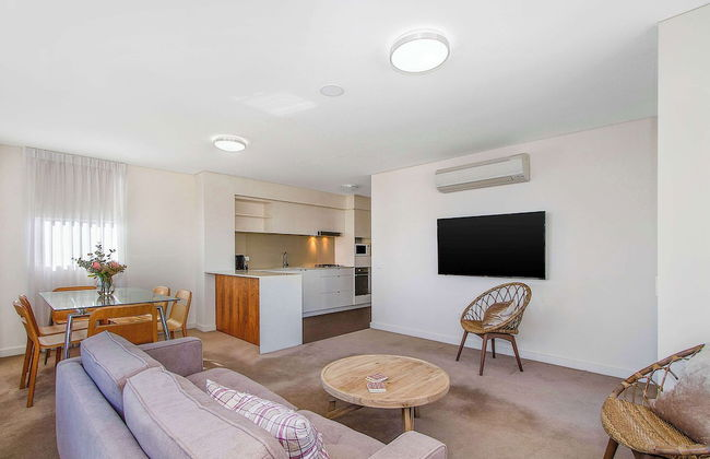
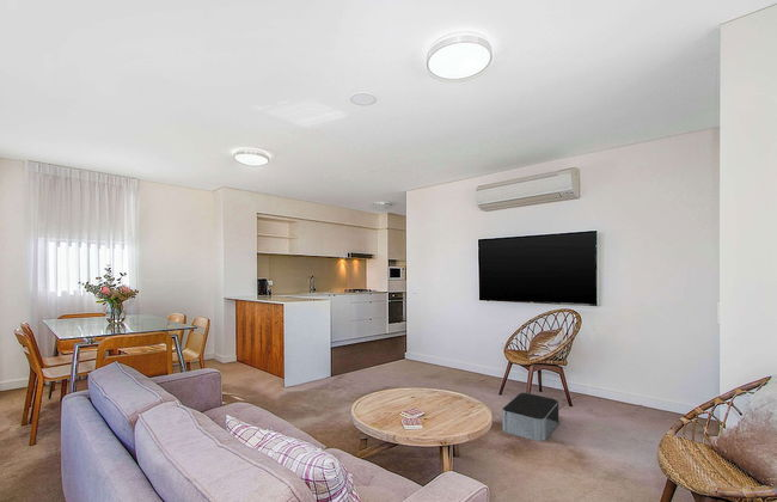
+ storage bin (531, 415)
